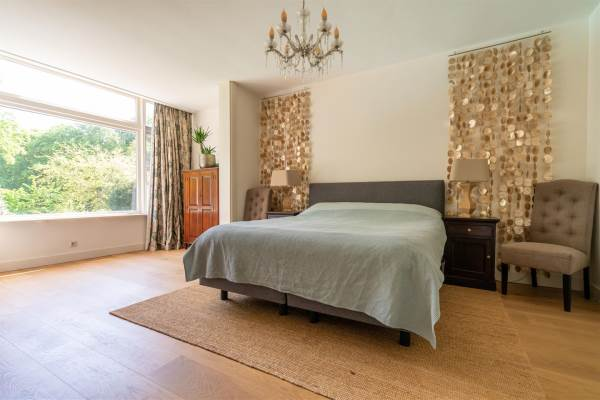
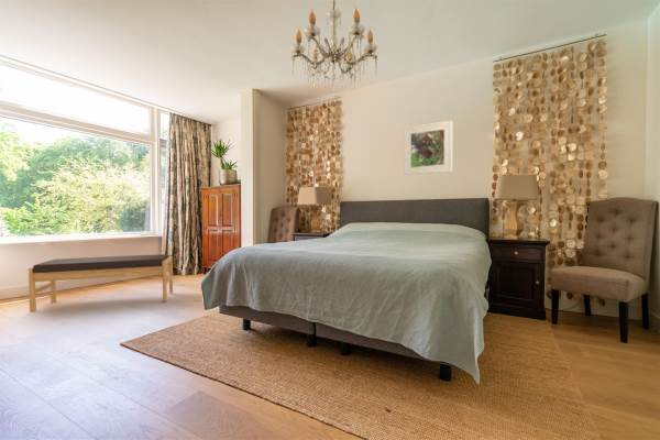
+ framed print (427, 148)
+ bench (108, 276)
